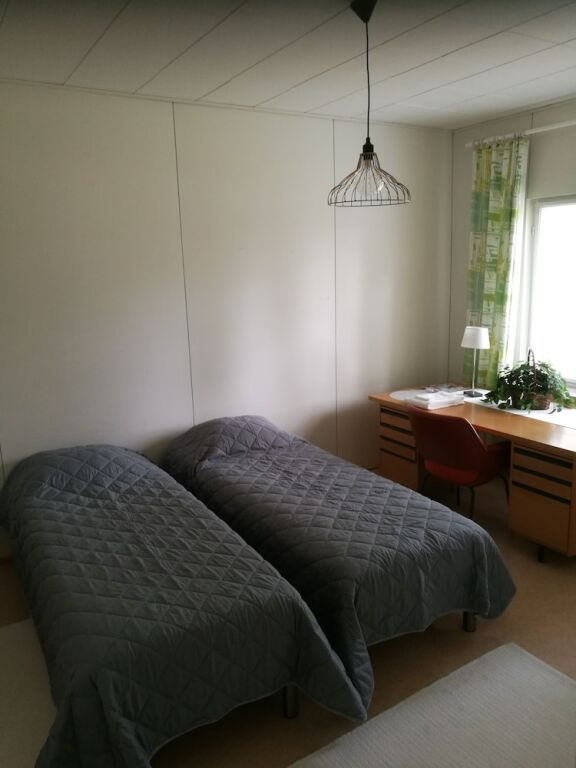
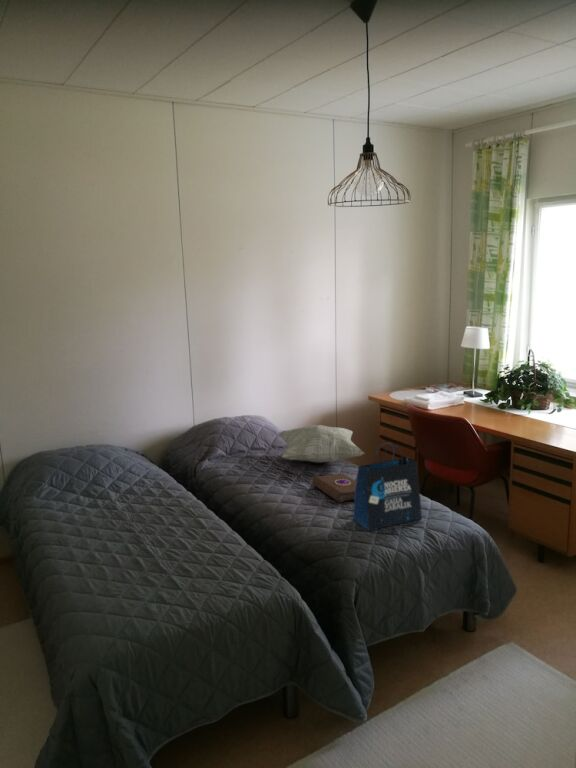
+ decorative pillow (319, 443)
+ tote bag (387, 482)
+ book (339, 486)
